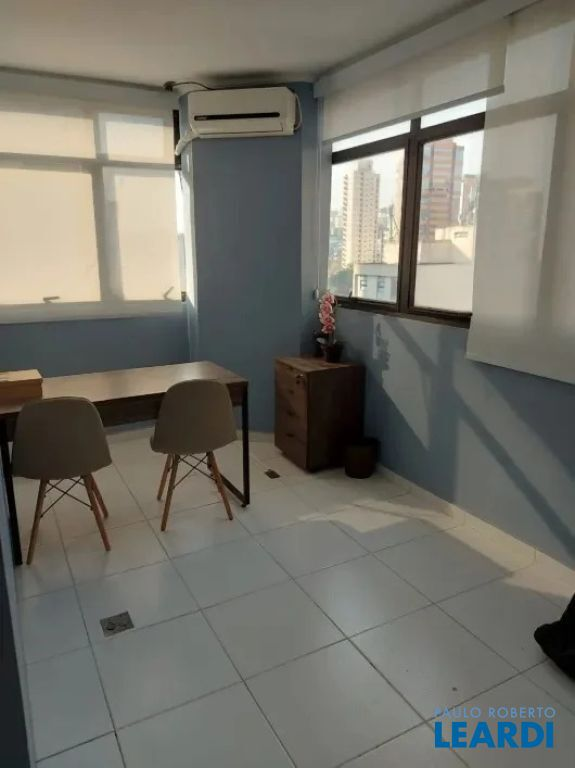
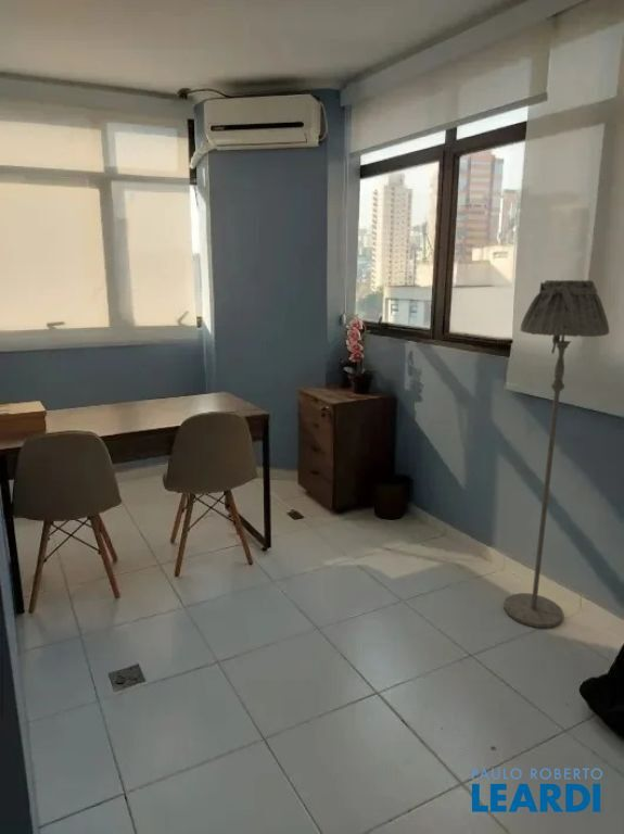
+ floor lamp (549, 457)
